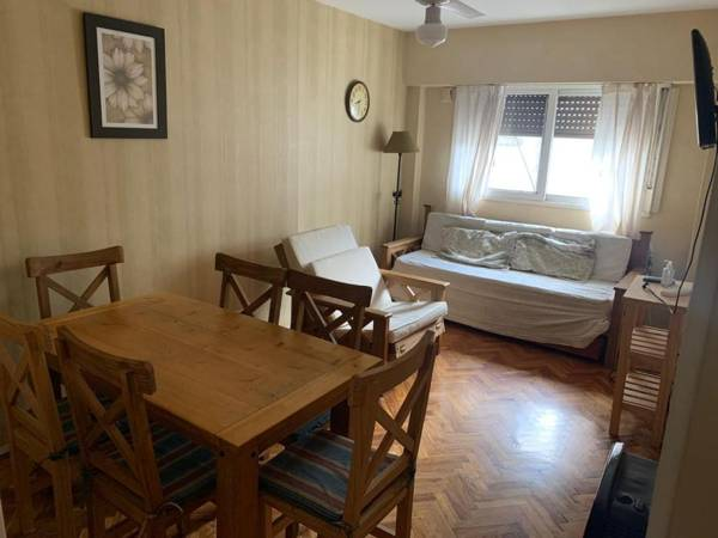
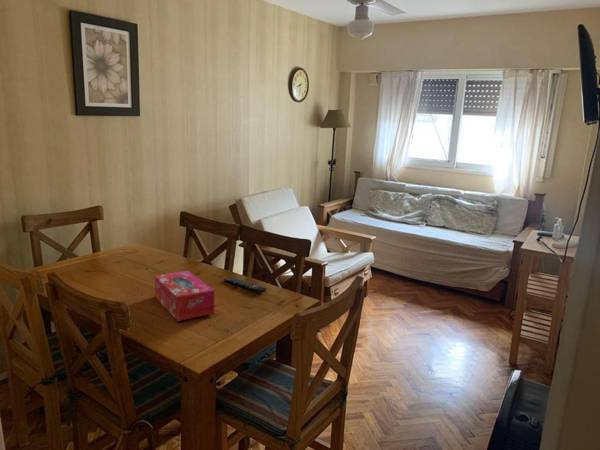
+ remote control (244, 284)
+ tissue box (183, 293)
